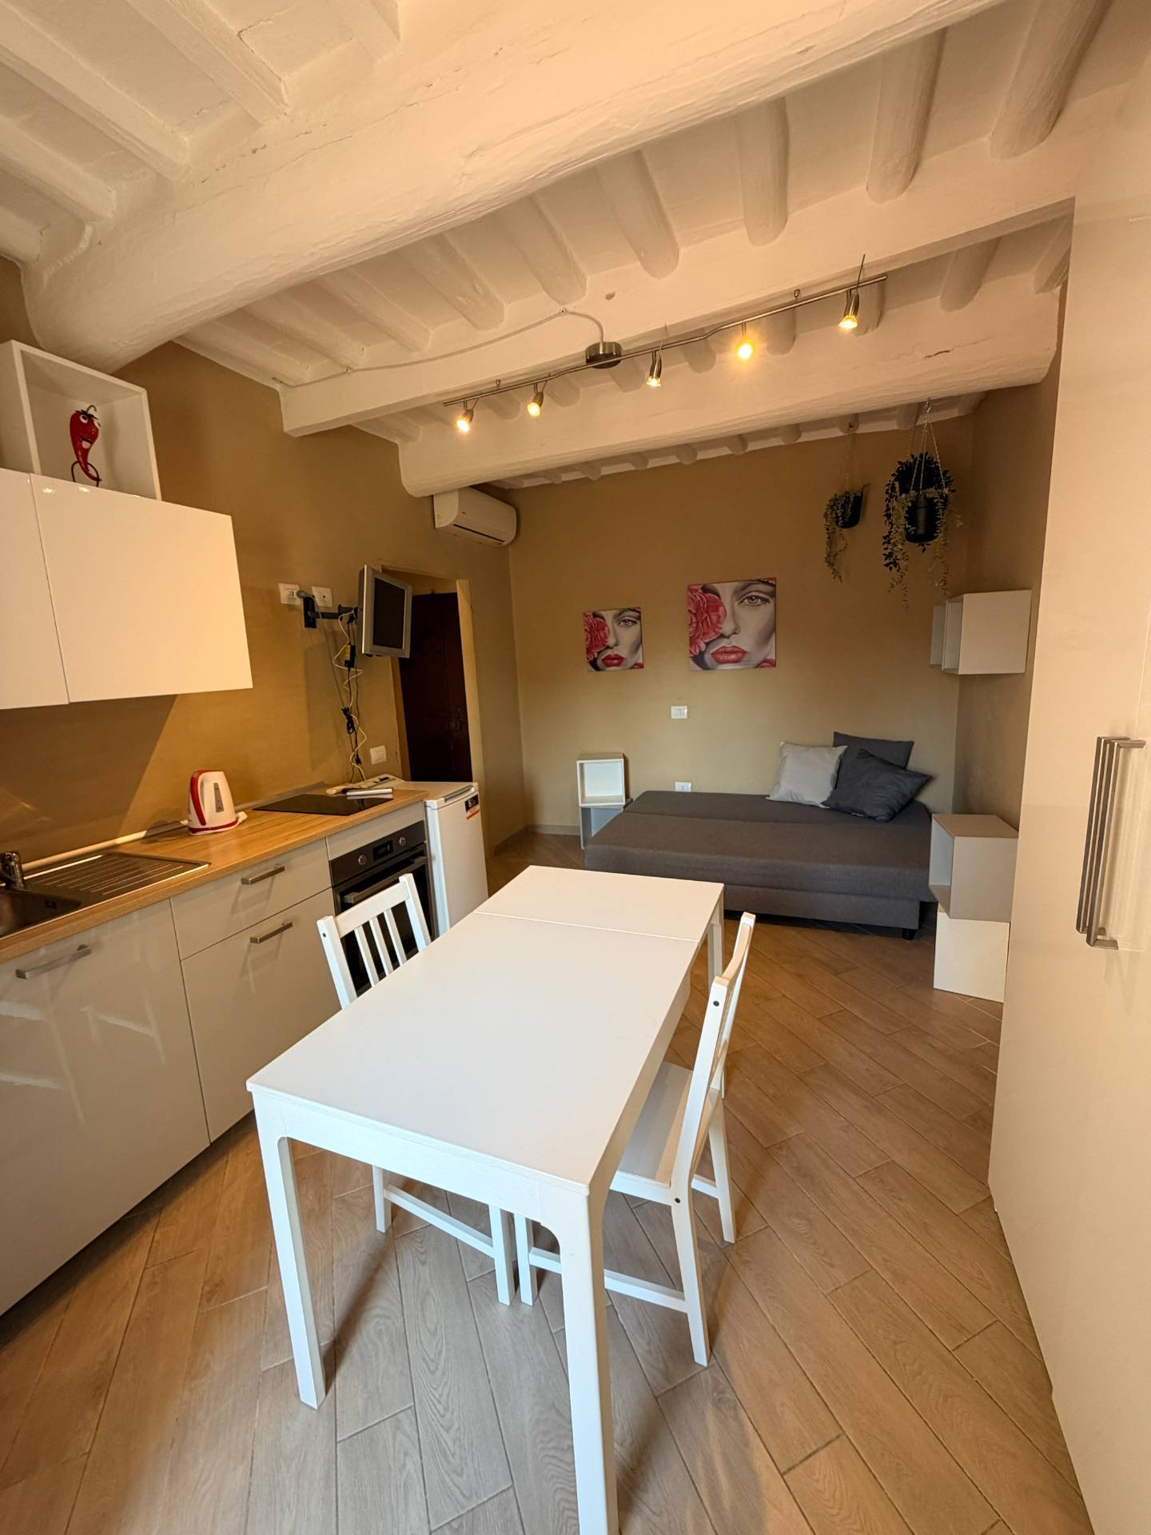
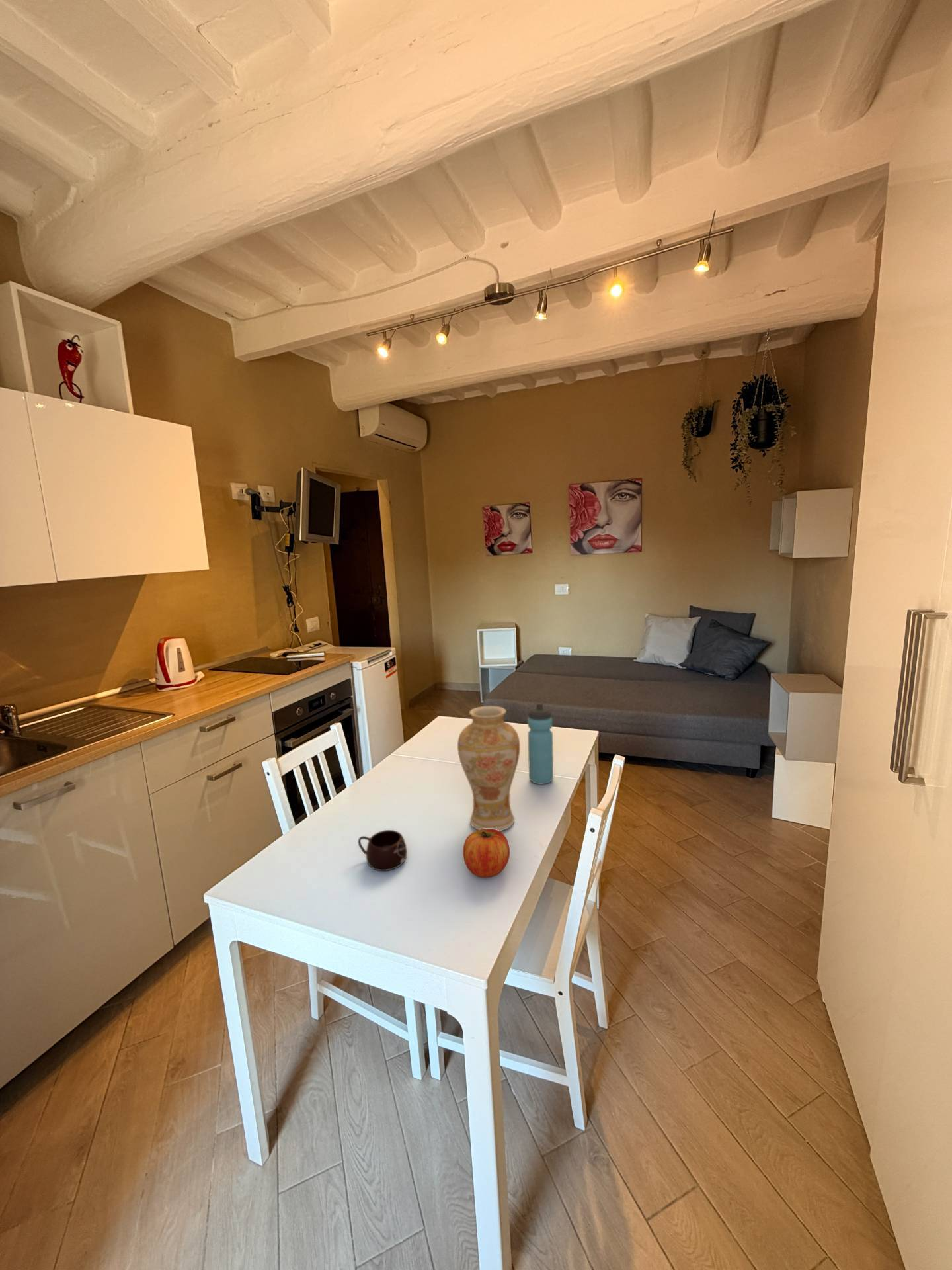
+ vase (489, 767)
+ water bottle (540, 742)
+ apple (486, 849)
+ mug (381, 849)
